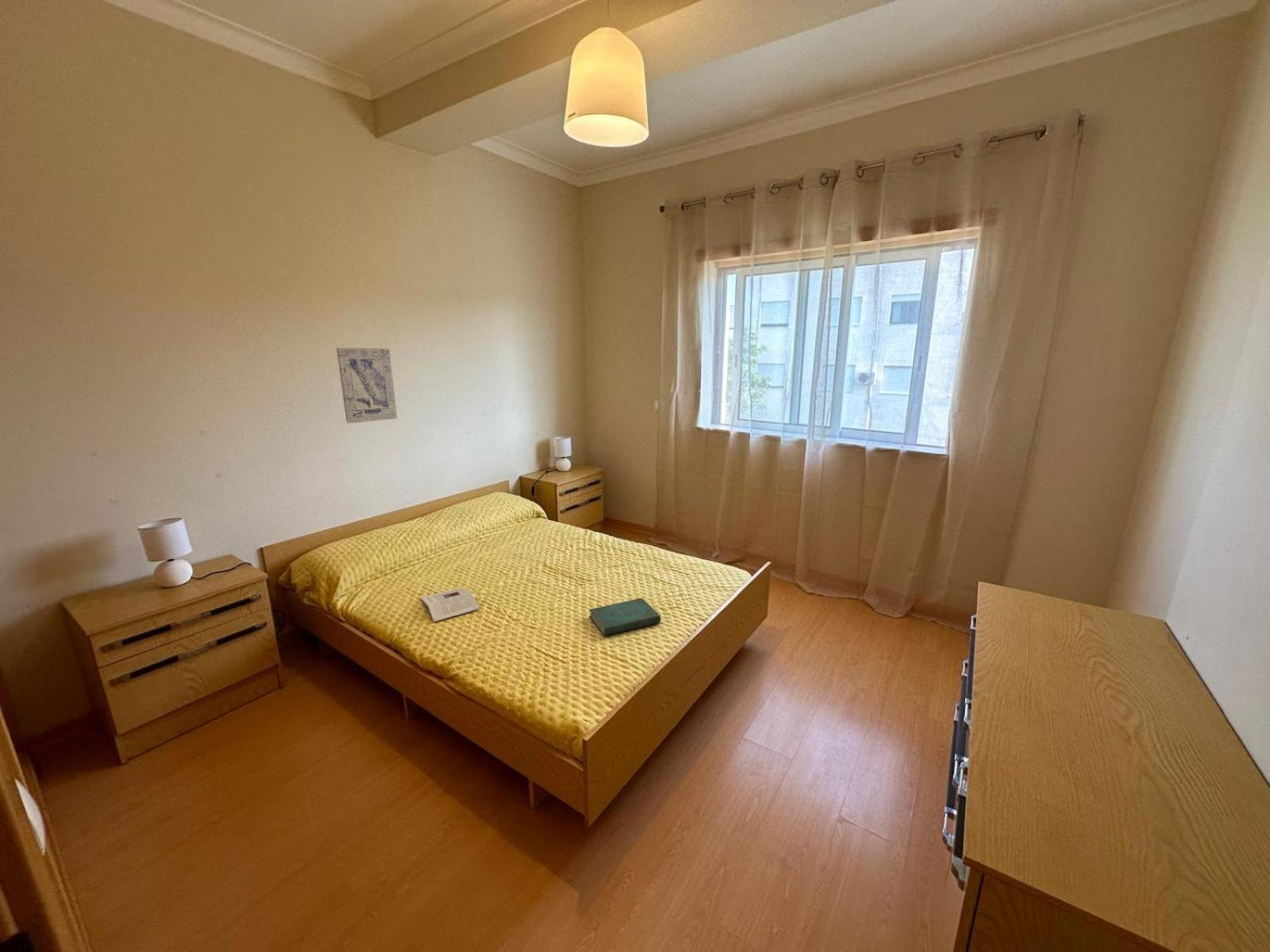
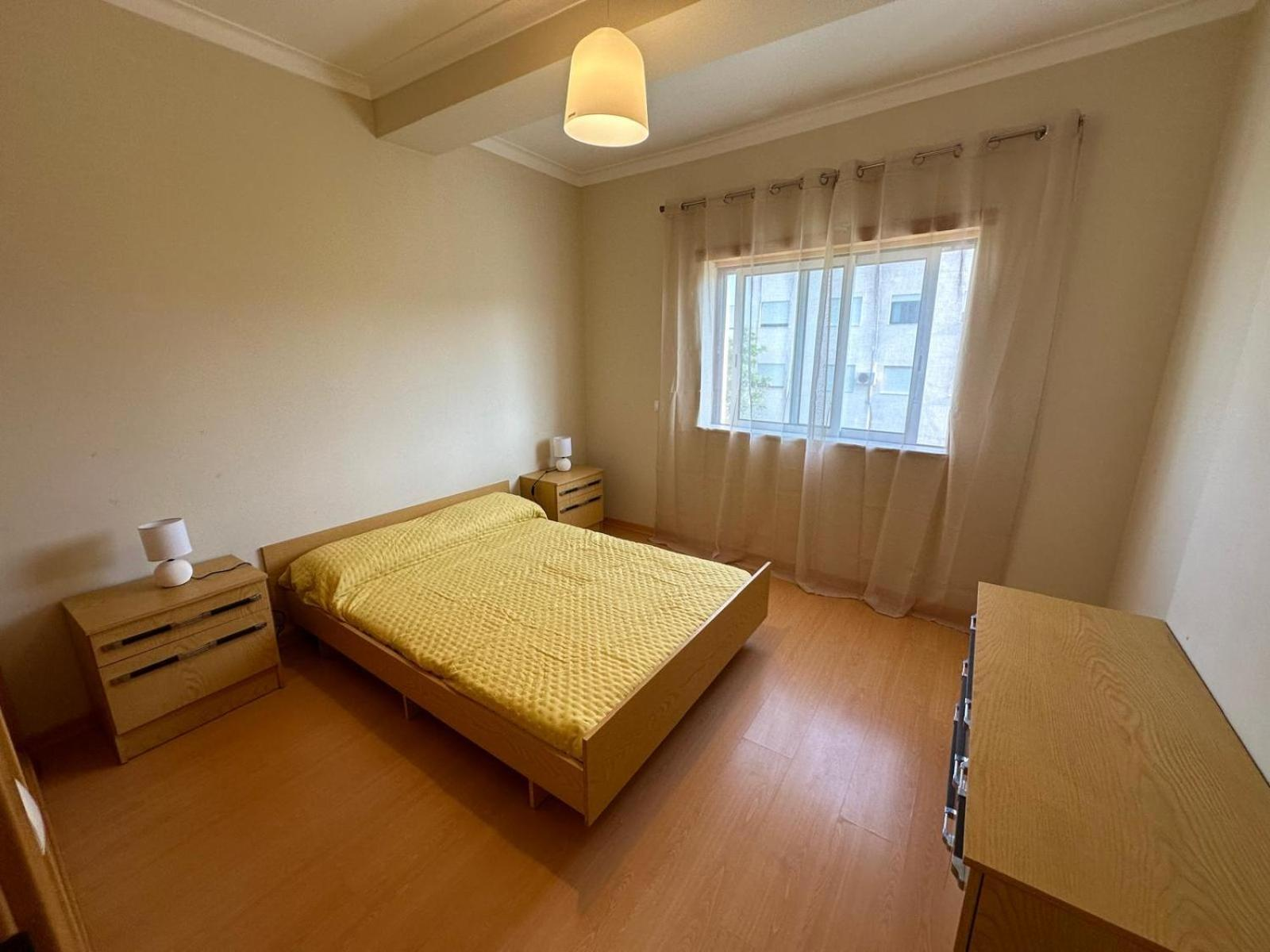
- wall art (368, 385)
- book (624, 616)
- magazine (448, 600)
